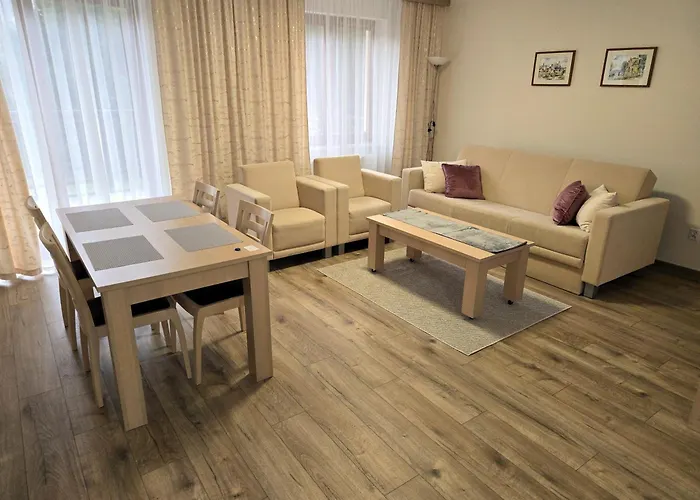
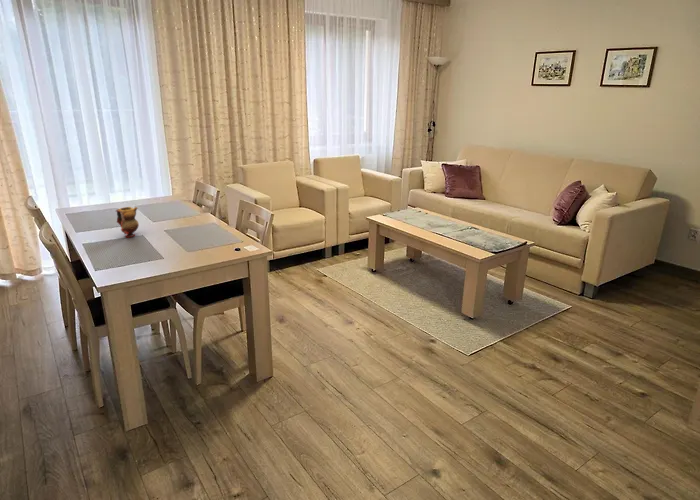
+ teapot (126, 219)
